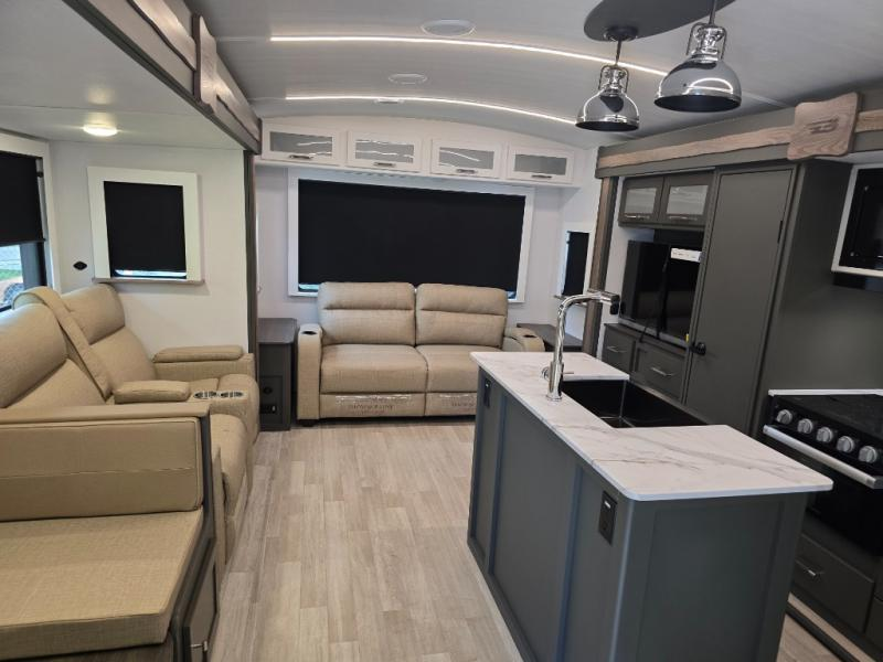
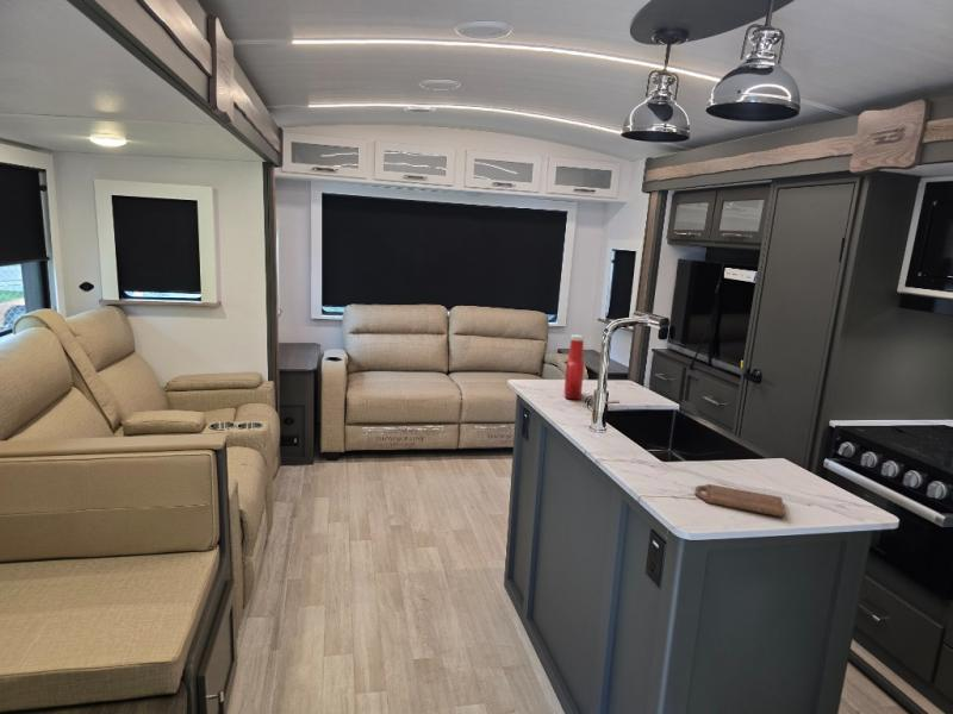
+ soap bottle (574, 365)
+ cutting board (737, 499)
